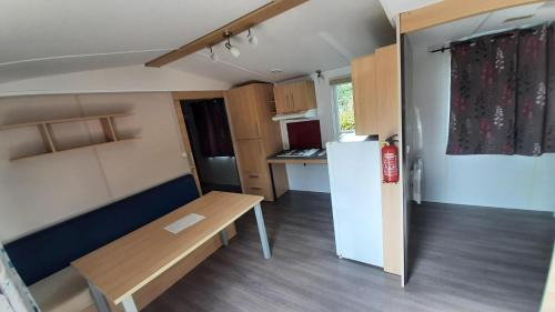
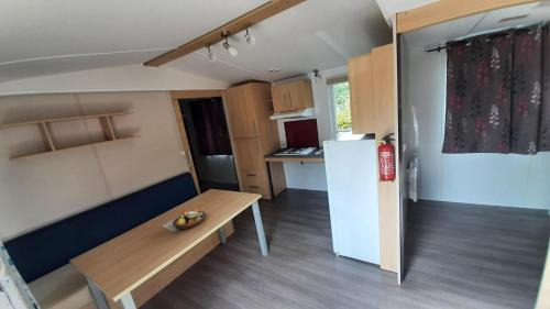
+ fruit bowl (189, 216)
